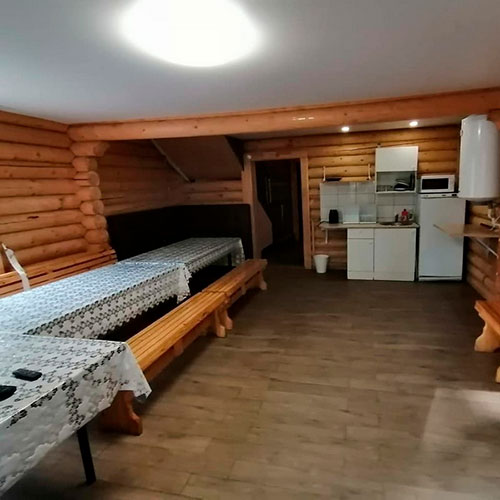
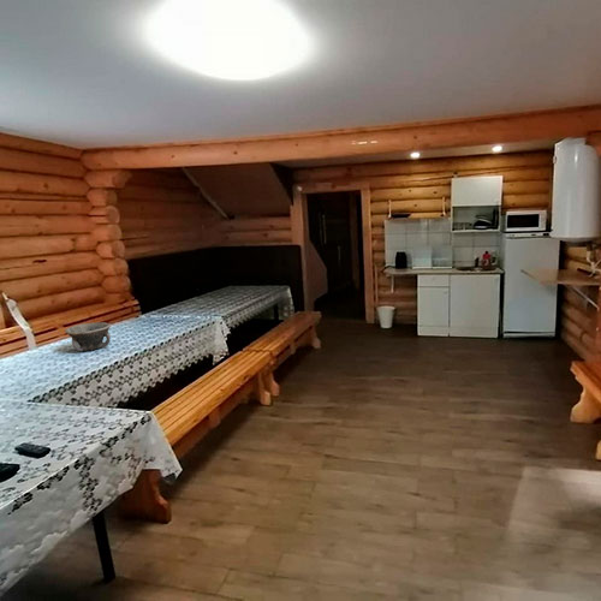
+ bowl (89, 338)
